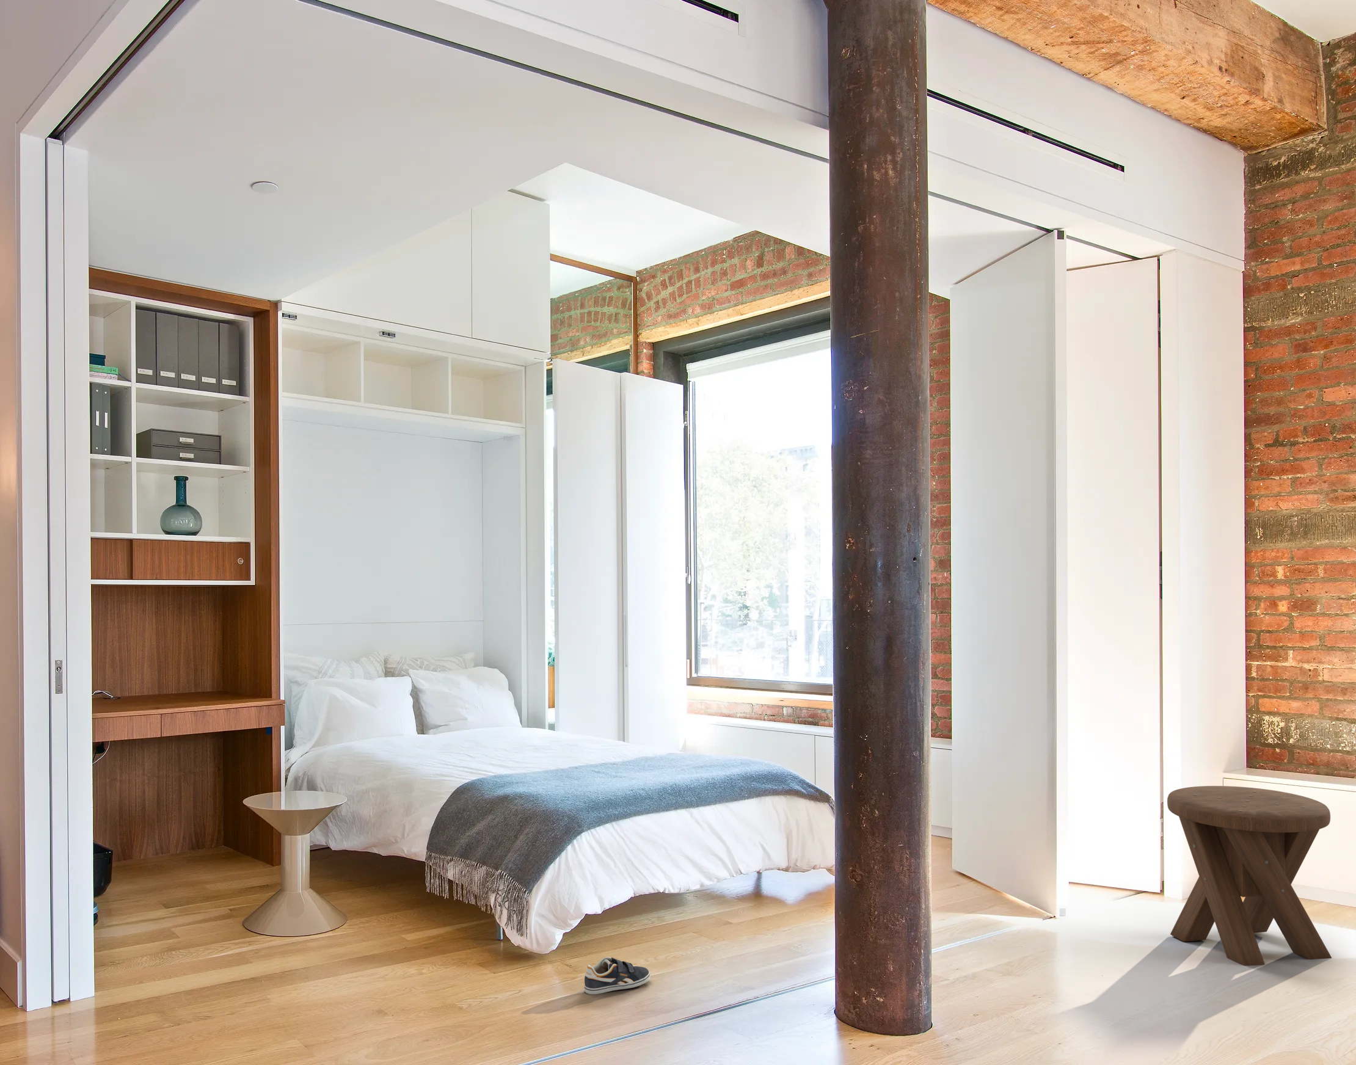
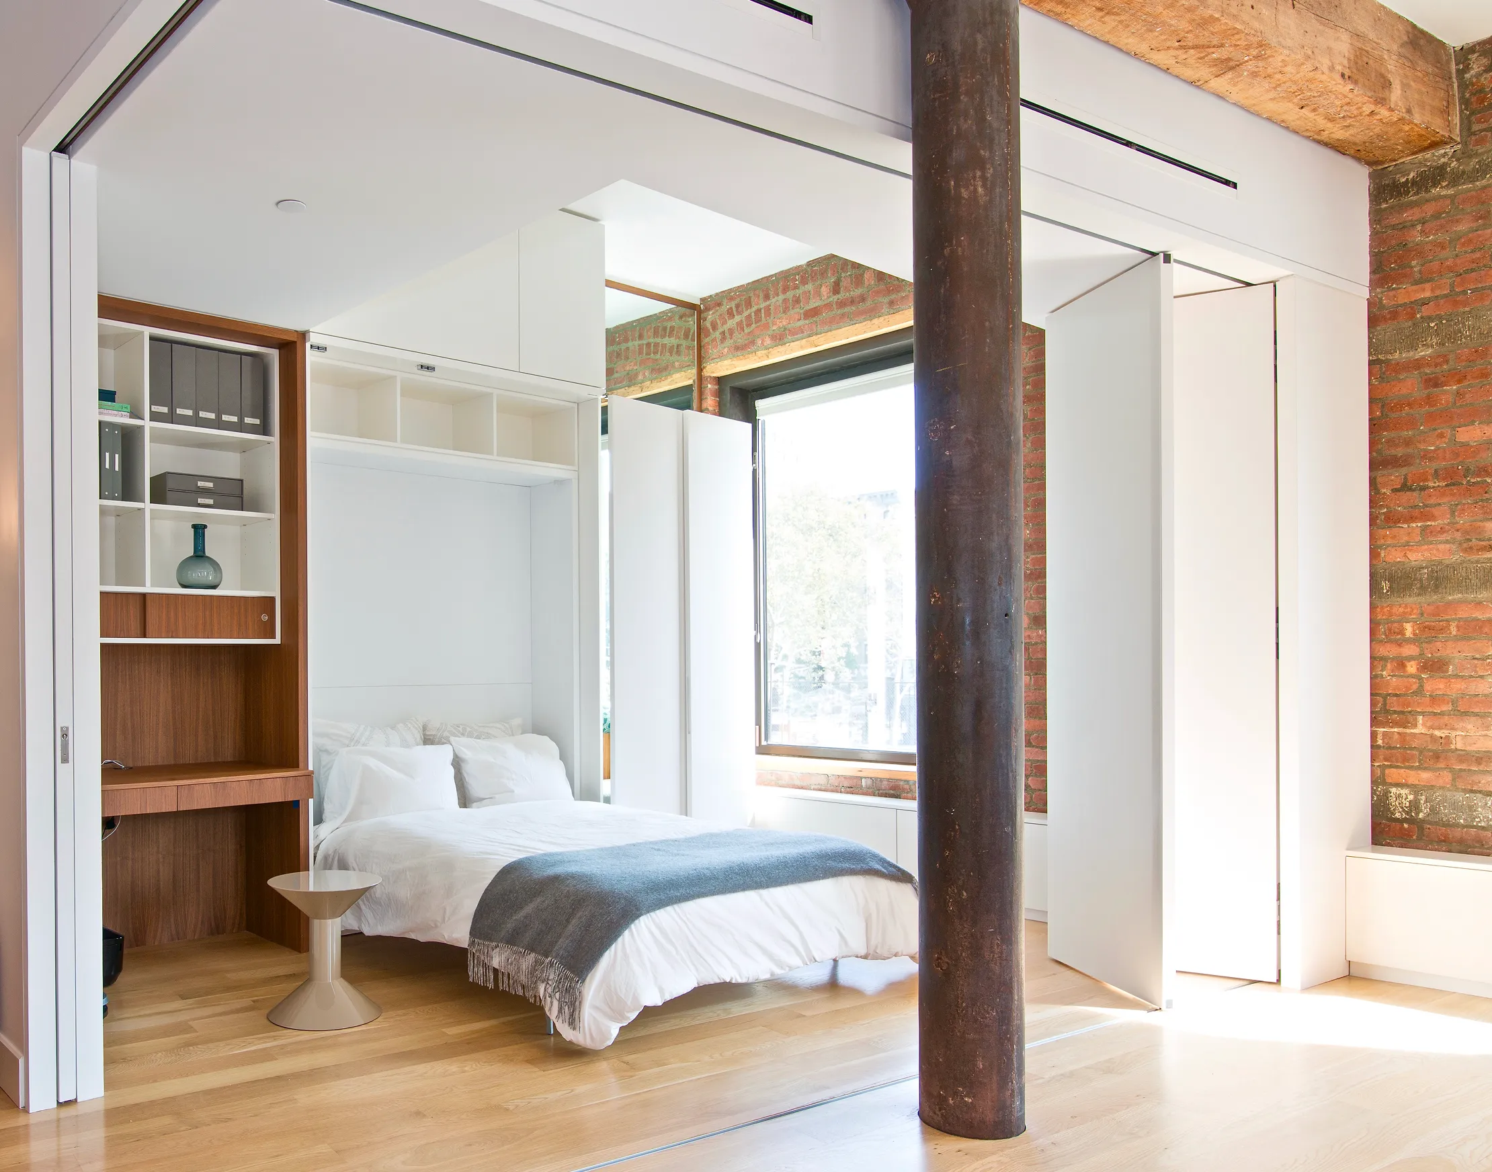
- music stool (1247, 874)
- sneaker (619, 973)
